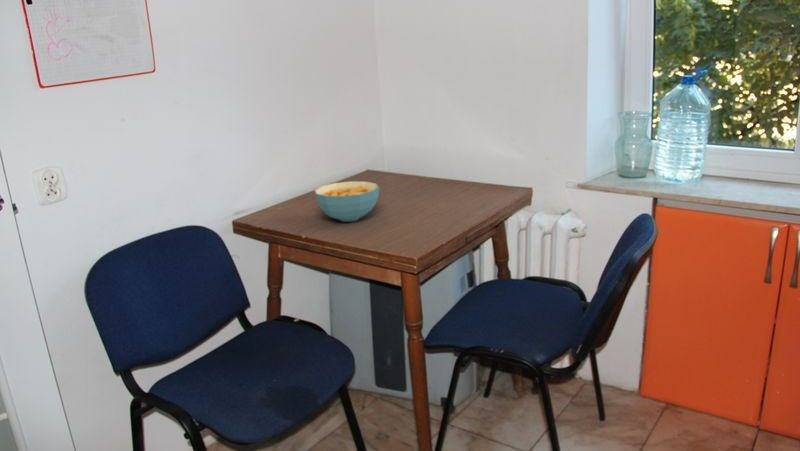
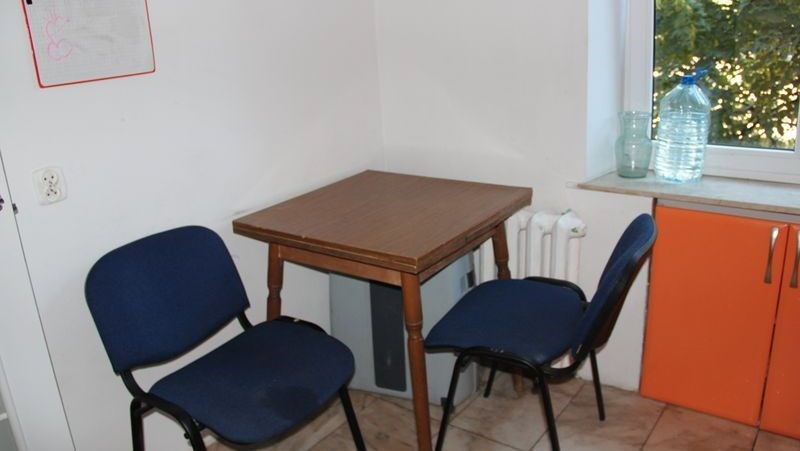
- cereal bowl (348, 203)
